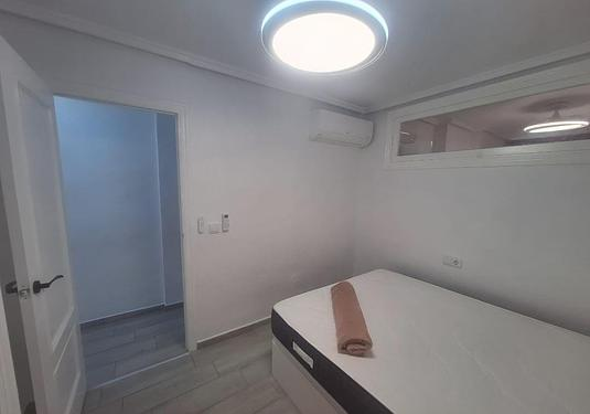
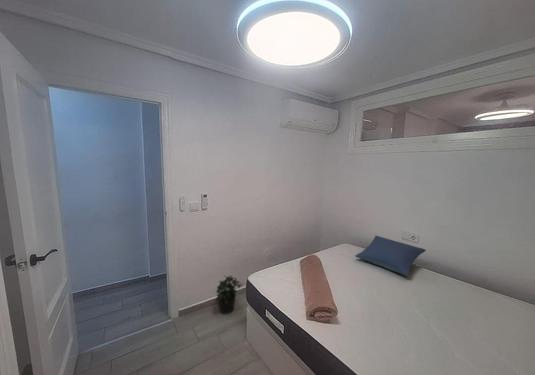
+ potted plant (228, 292)
+ pillow (389, 253)
